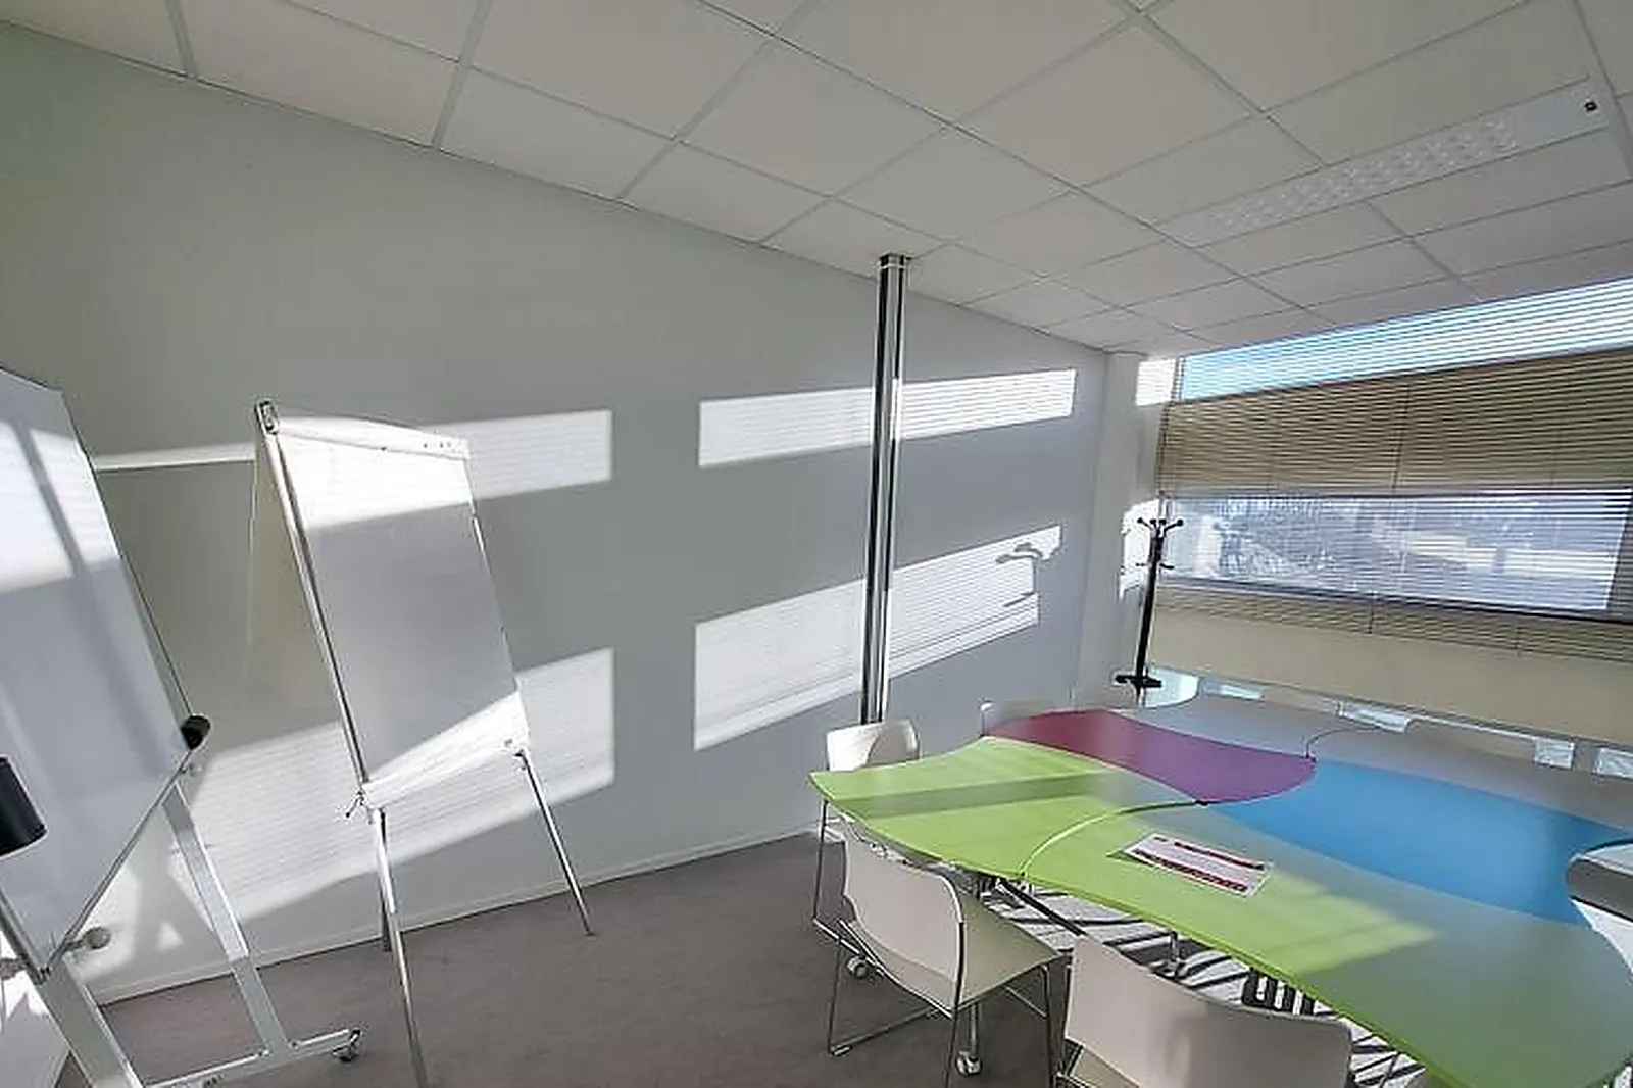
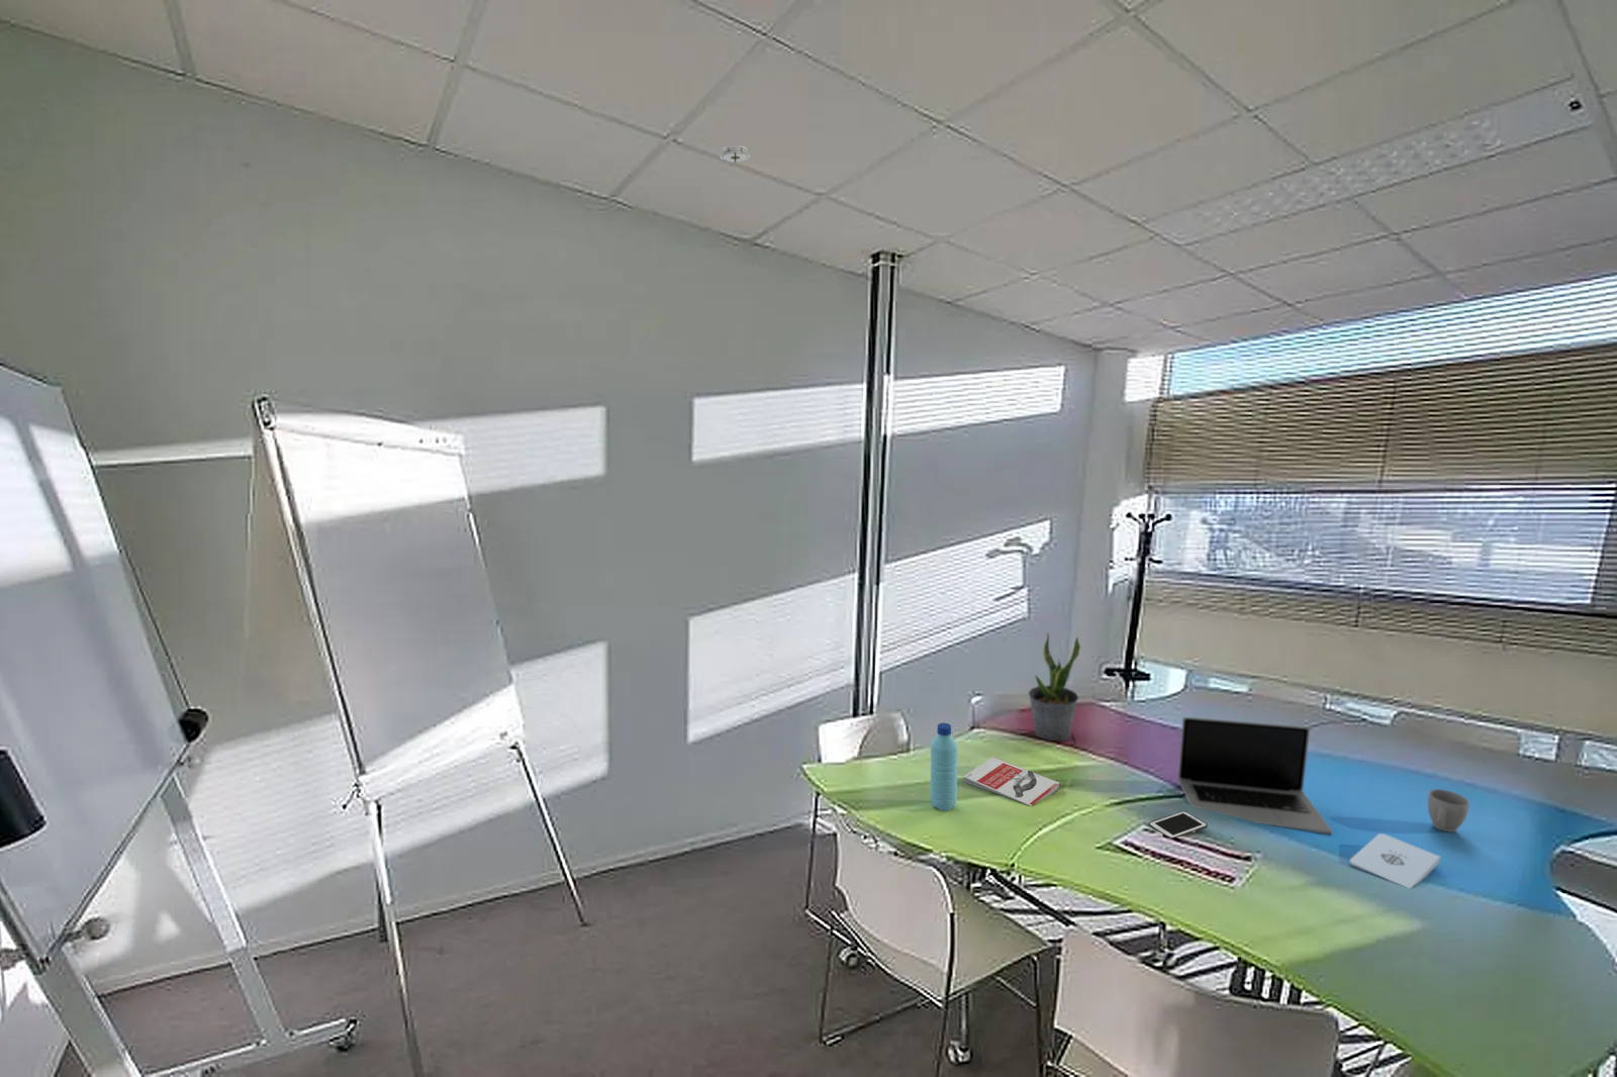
+ water bottle (943, 766)
+ cell phone (1177, 826)
+ book (1011, 783)
+ notepad (1393, 861)
+ potted plant (1053, 685)
+ smoke detector (733, 154)
+ laptop (1253, 772)
+ mug (1445, 814)
